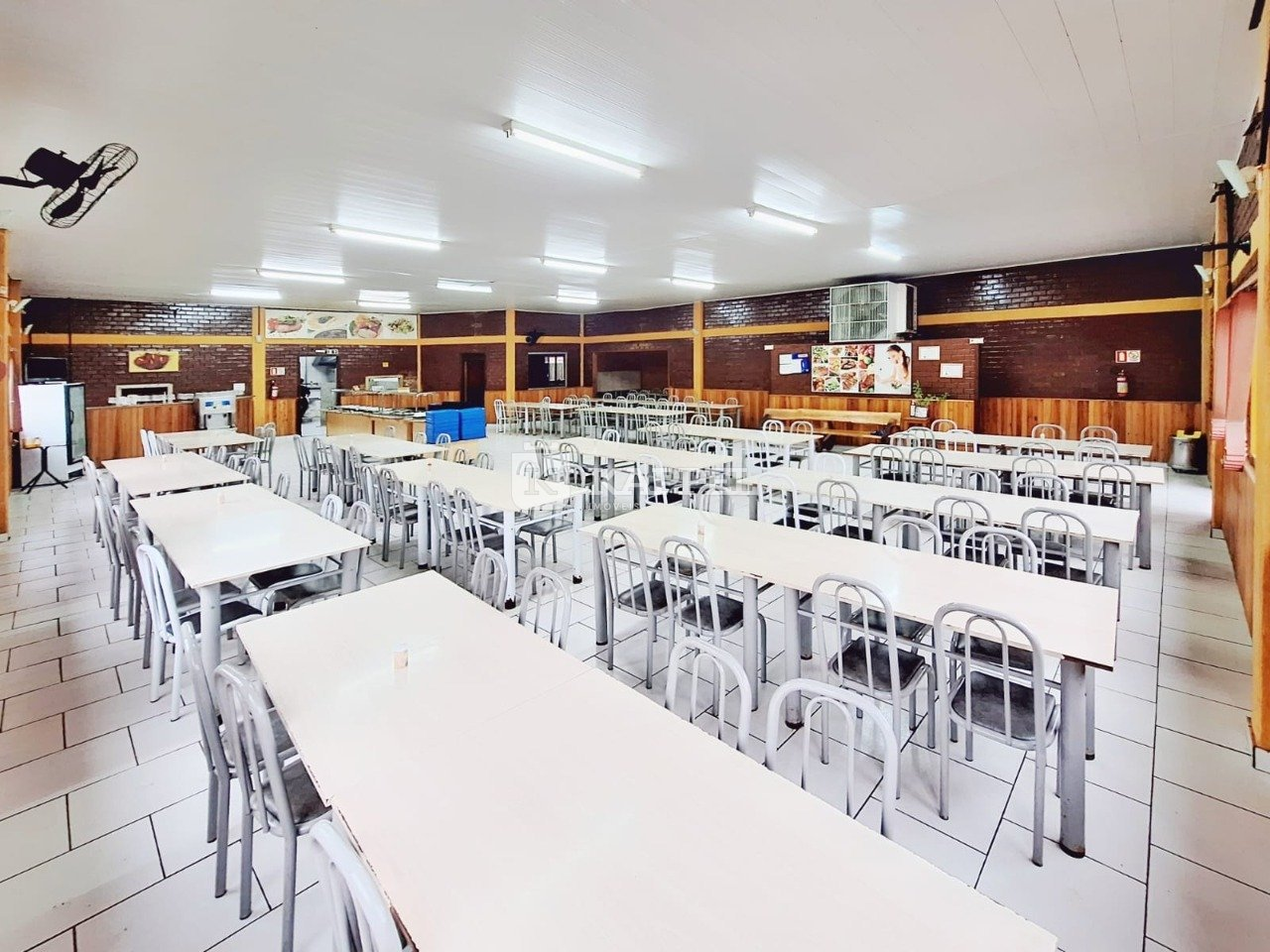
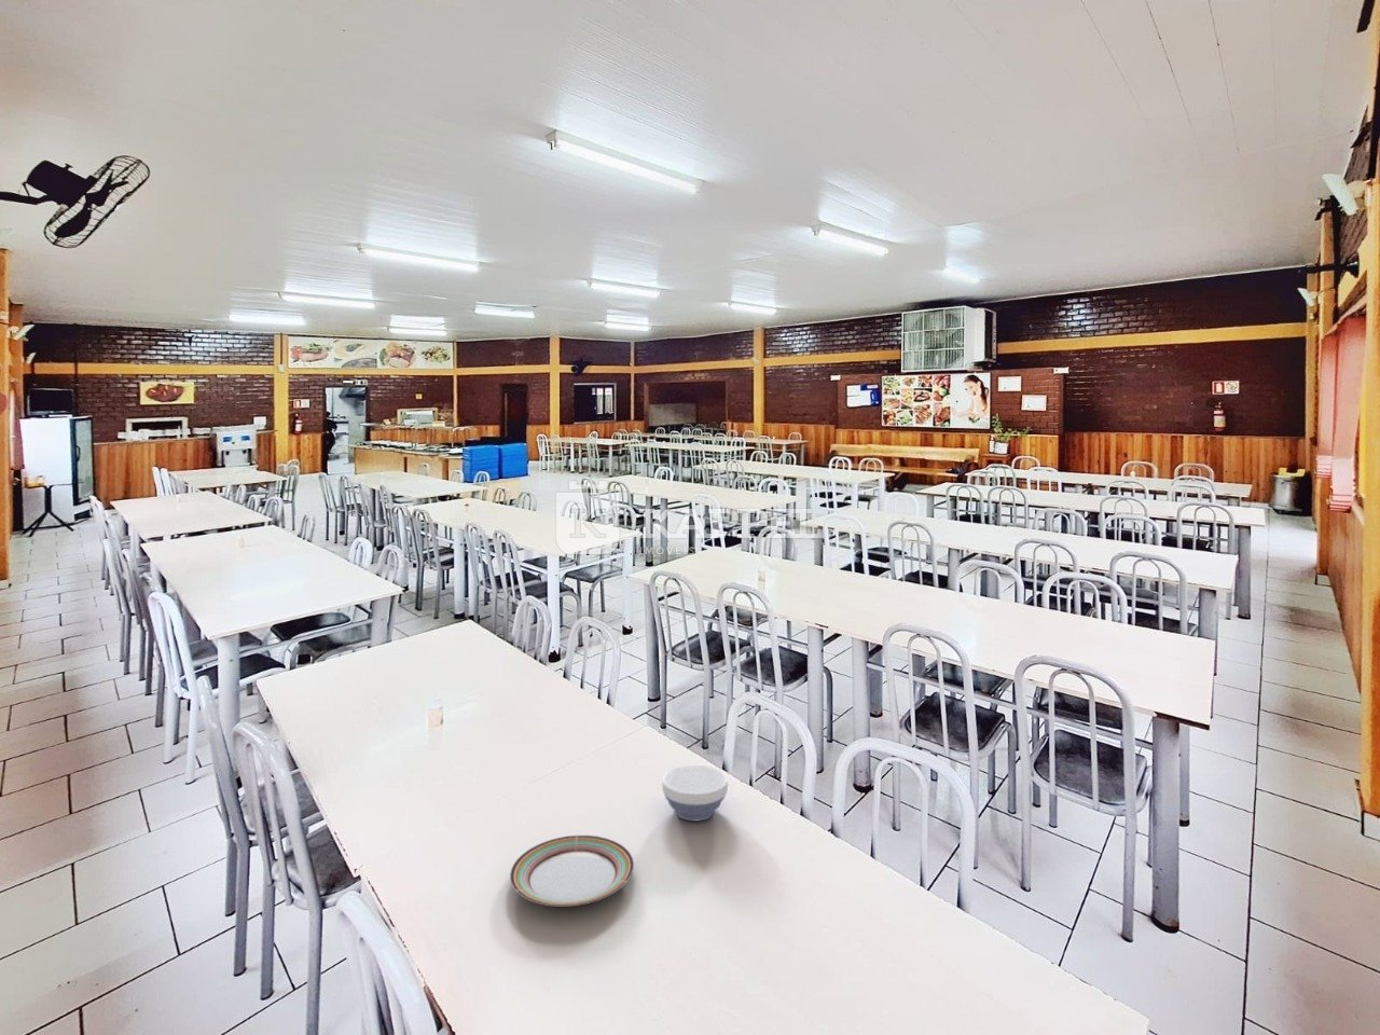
+ bowl (694, 795)
+ plate (573, 872)
